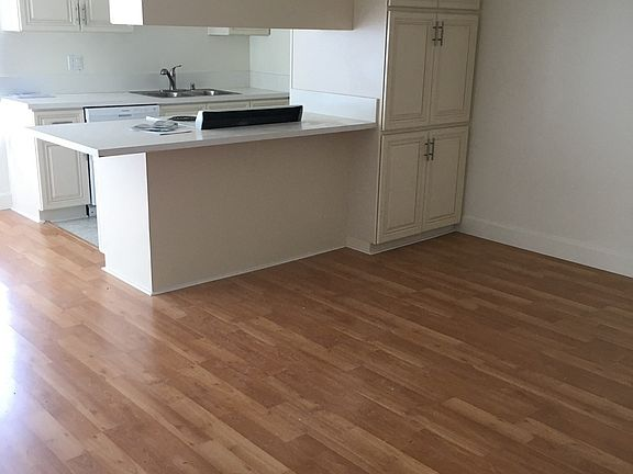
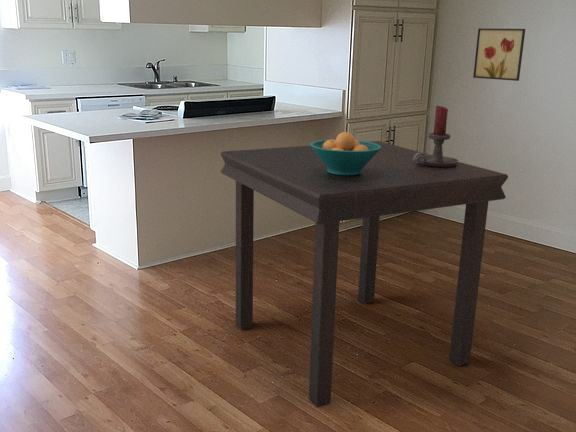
+ candle holder (435, 135)
+ wall art (498, 54)
+ fruit bowl (345, 152)
+ dining table (360, 257)
